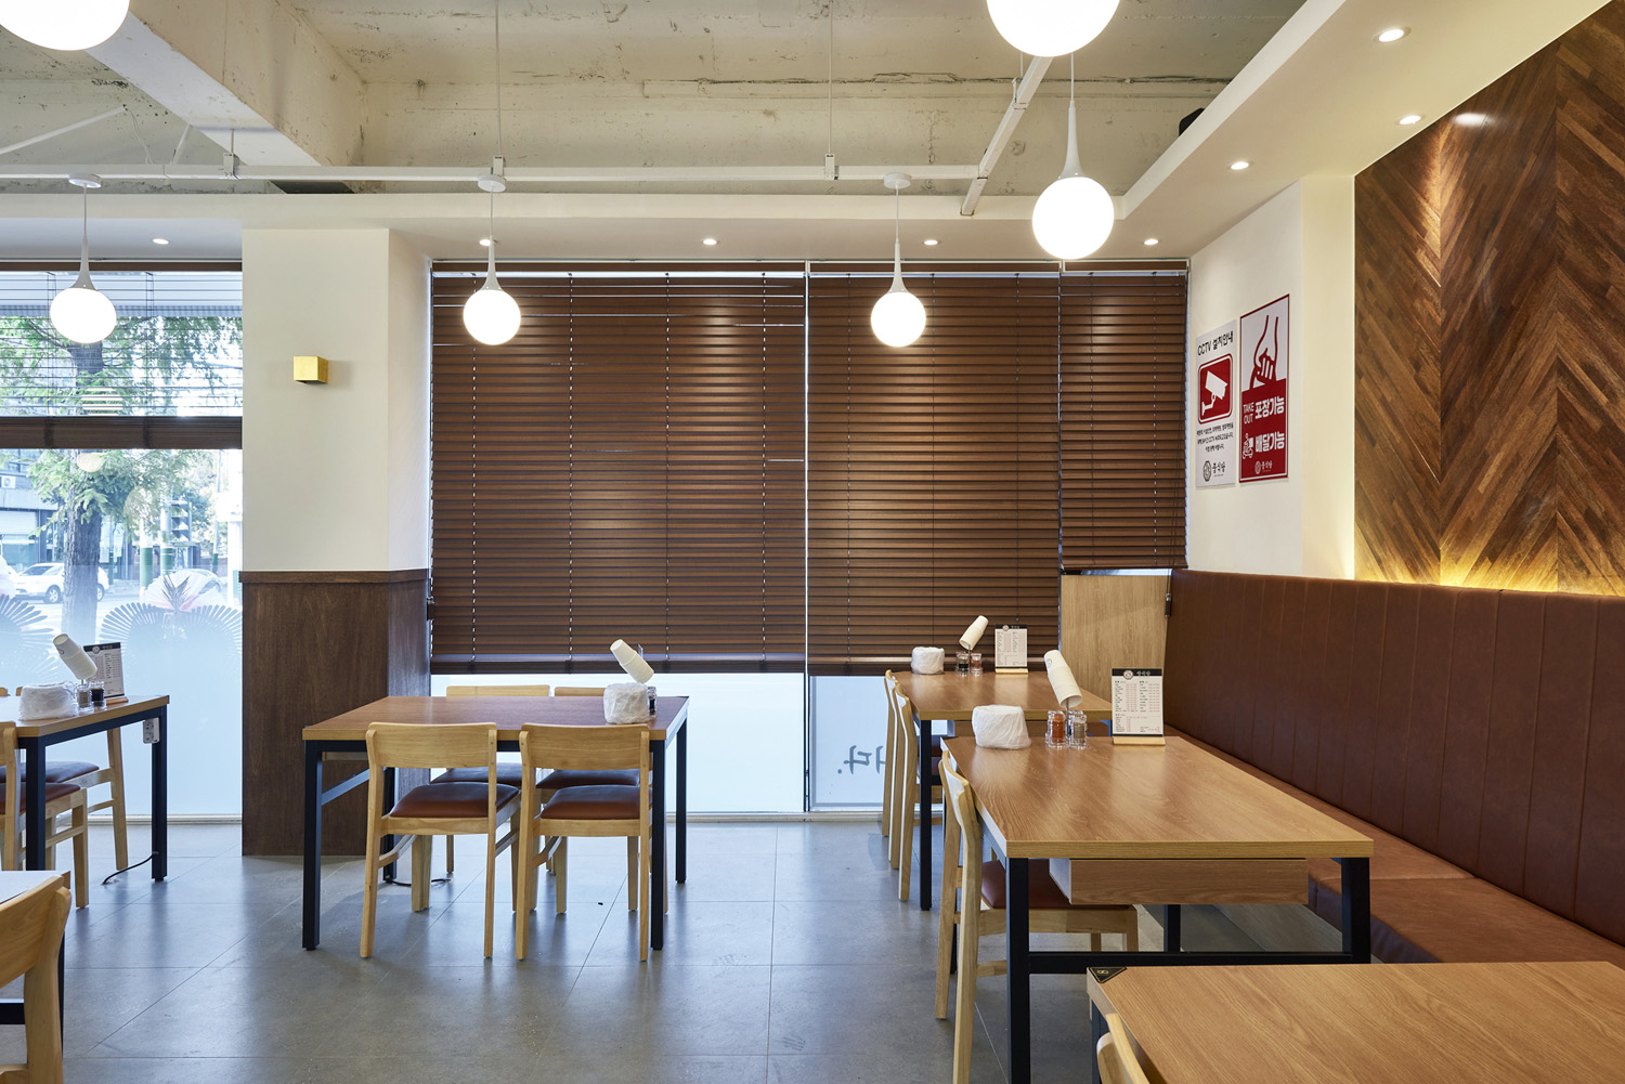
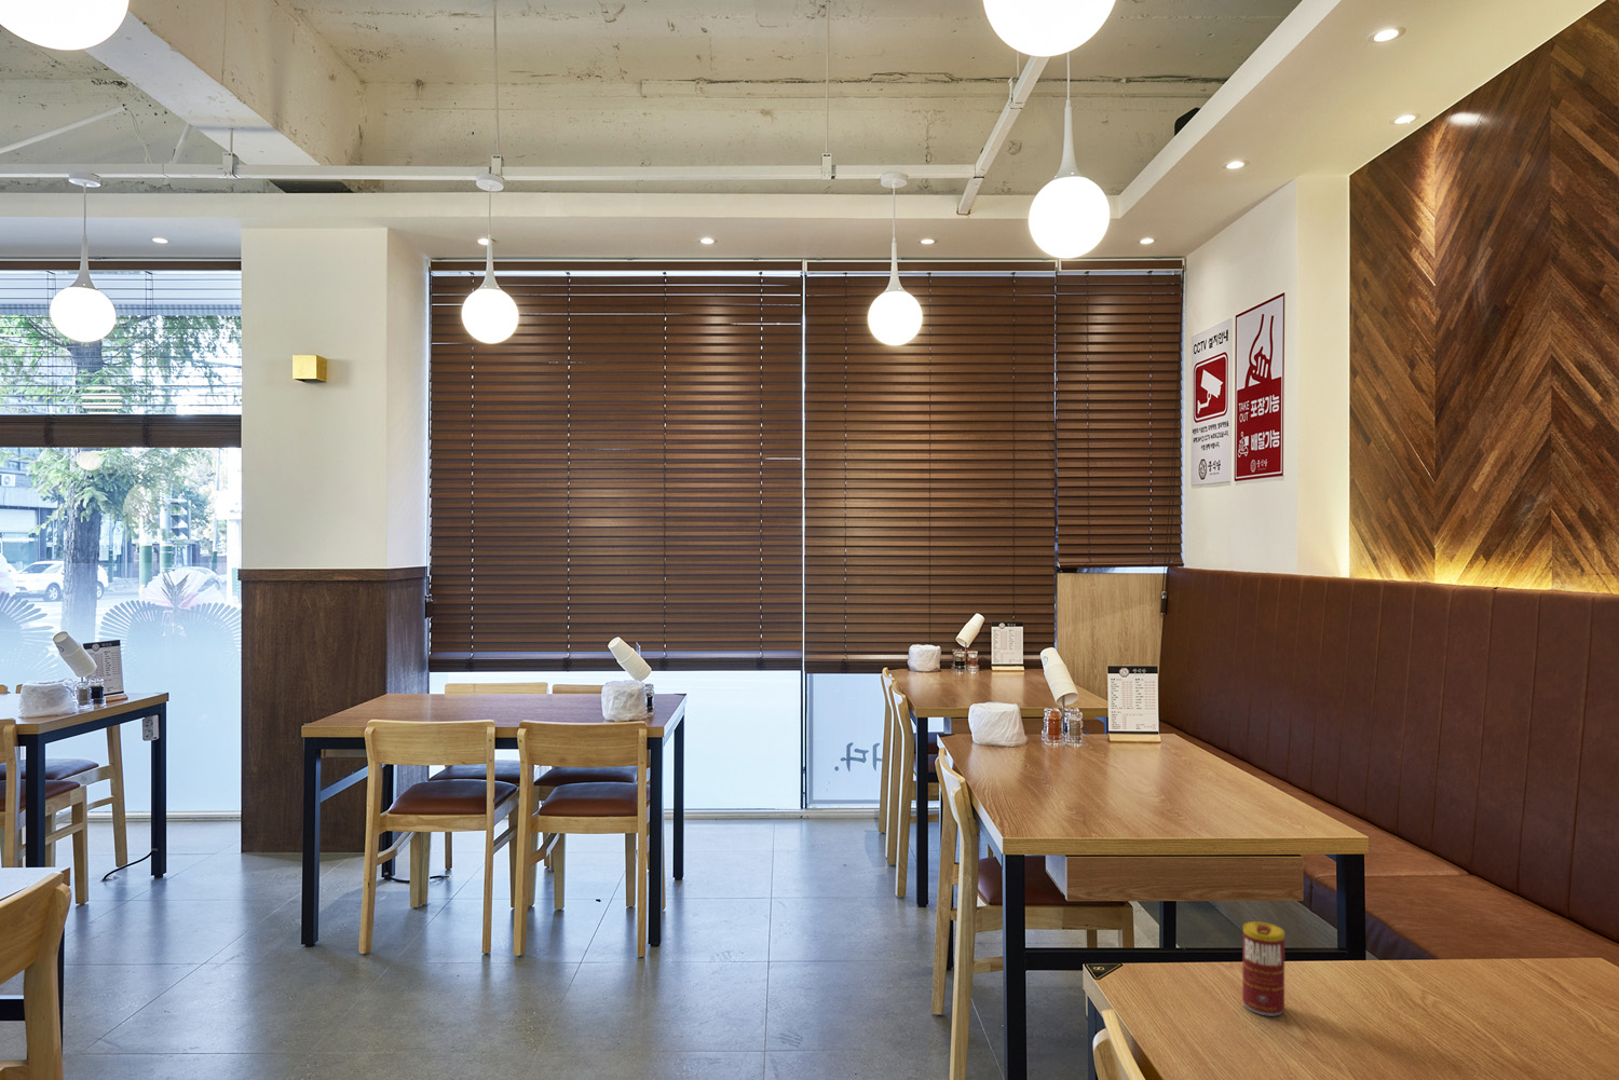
+ beverage can (1263, 968)
